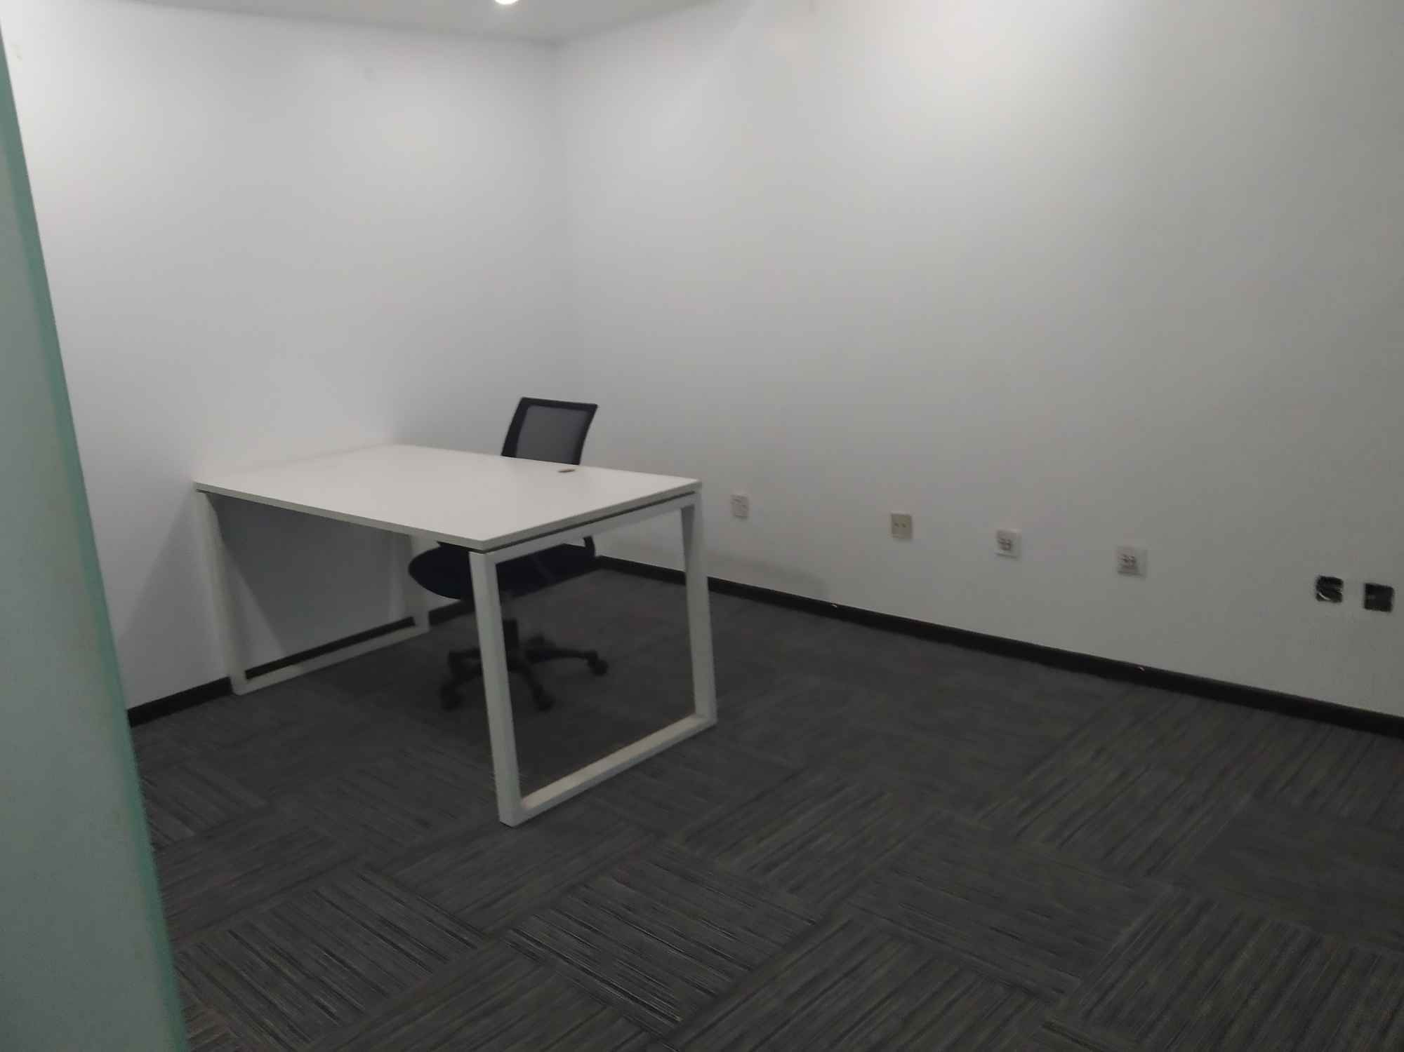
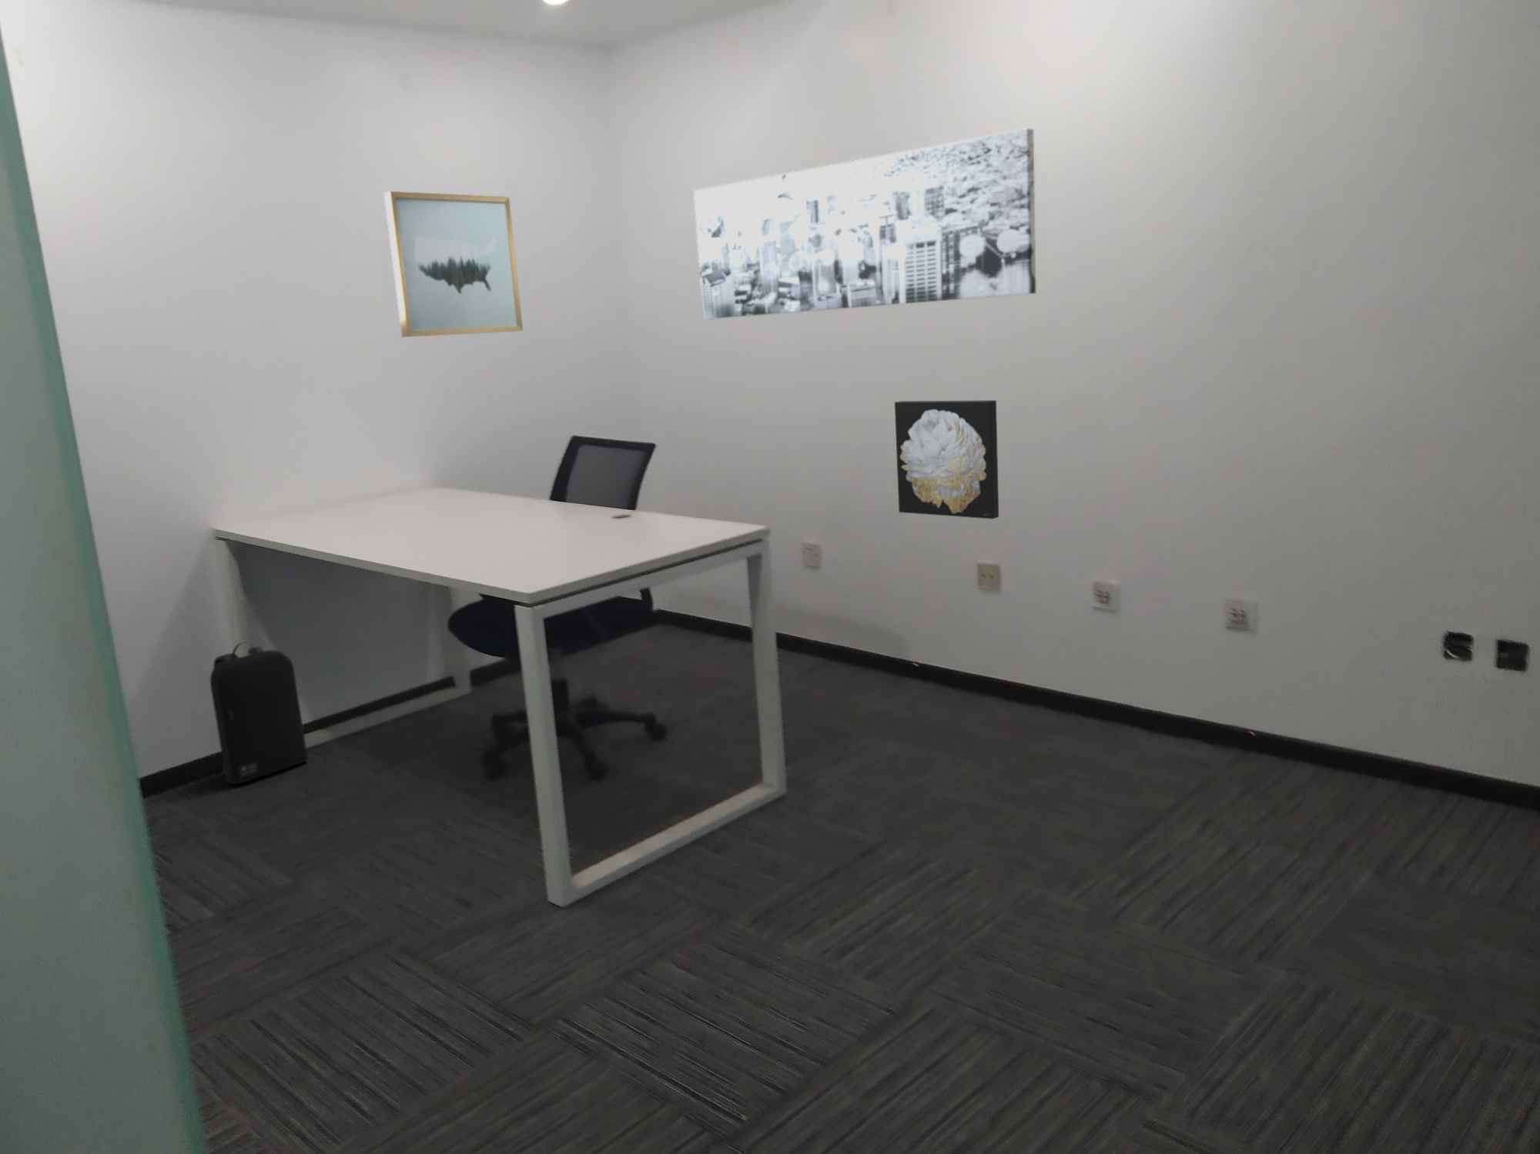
+ wall art (846, 236)
+ backpack (251, 707)
+ wall art (457, 264)
+ wall art (946, 458)
